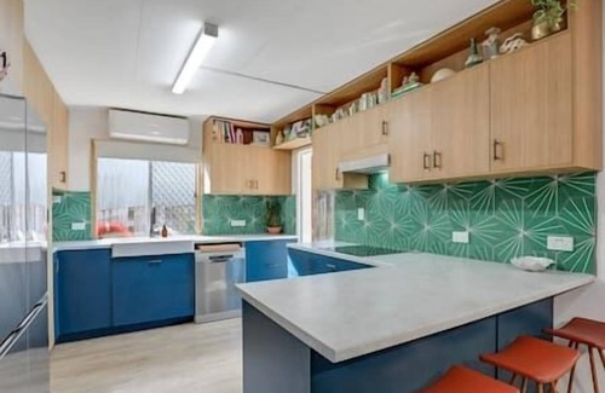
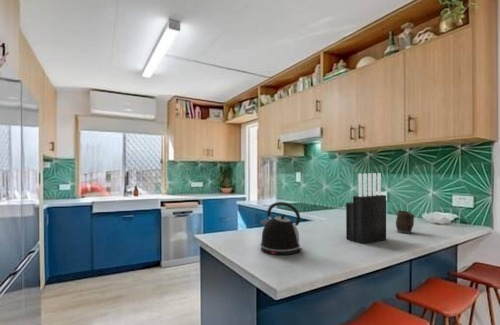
+ knife block (364, 206)
+ mug (405, 222)
+ kettle (280, 225)
